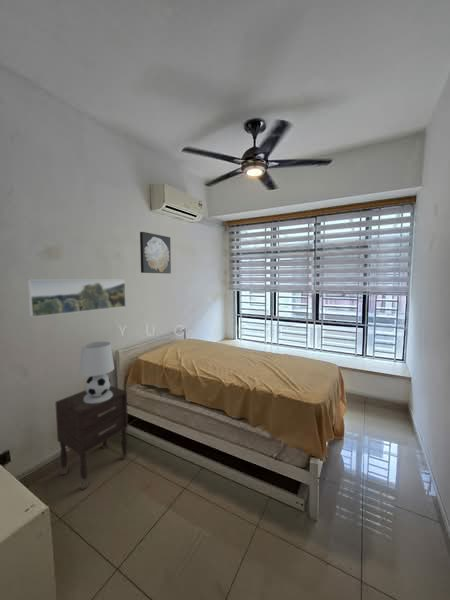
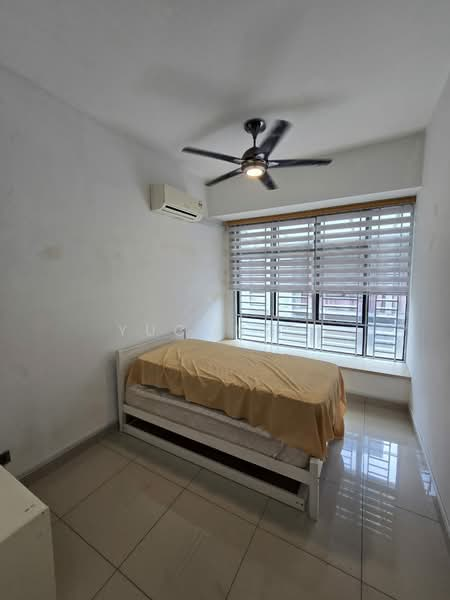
- wall art (156, 254)
- nightstand (94, 431)
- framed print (84, 295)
- table lamp (97, 370)
